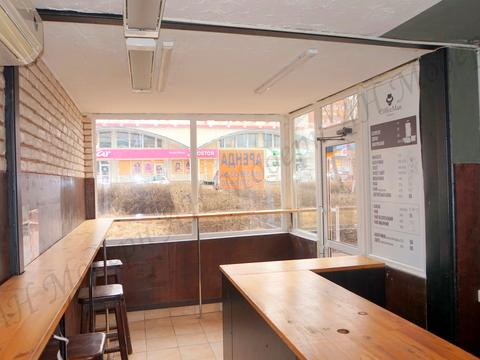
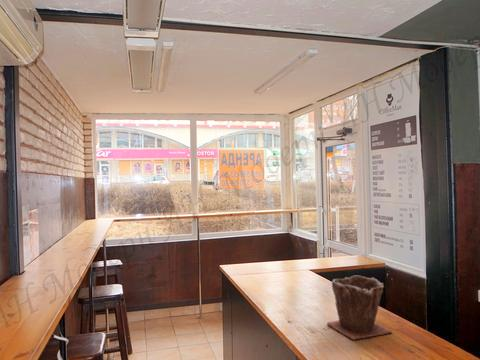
+ plant pot (357, 304)
